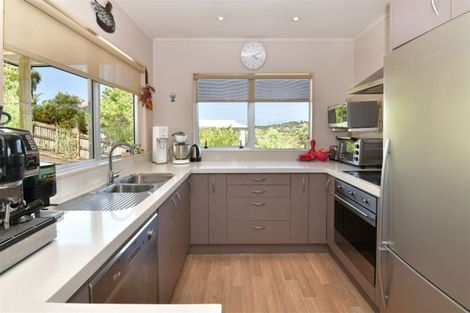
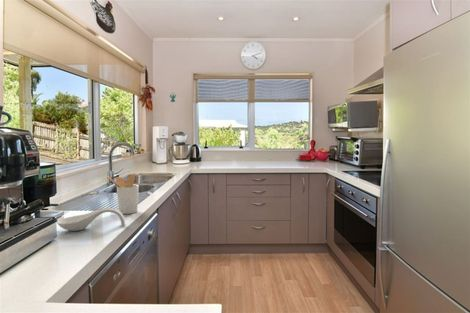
+ spoon rest (92, 218)
+ utensil holder (122, 193)
